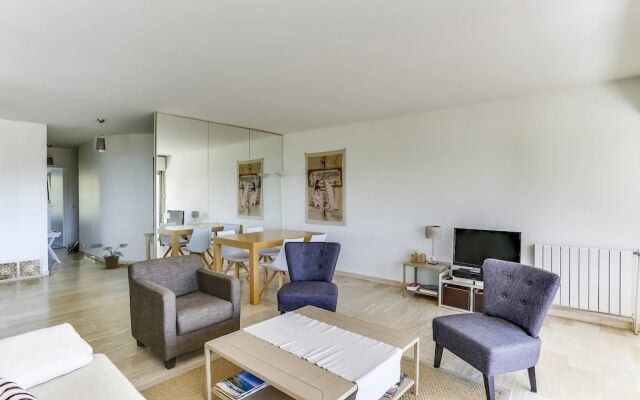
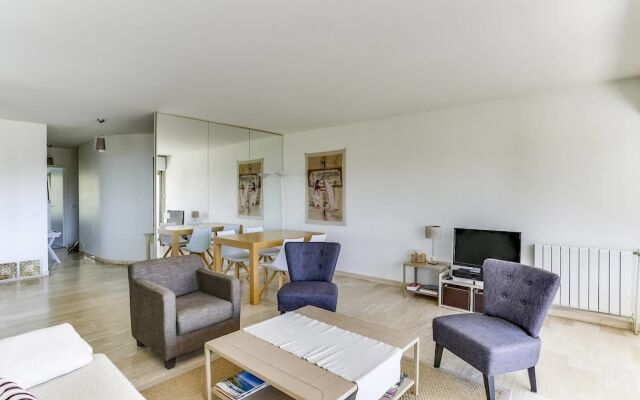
- potted plant (111, 255)
